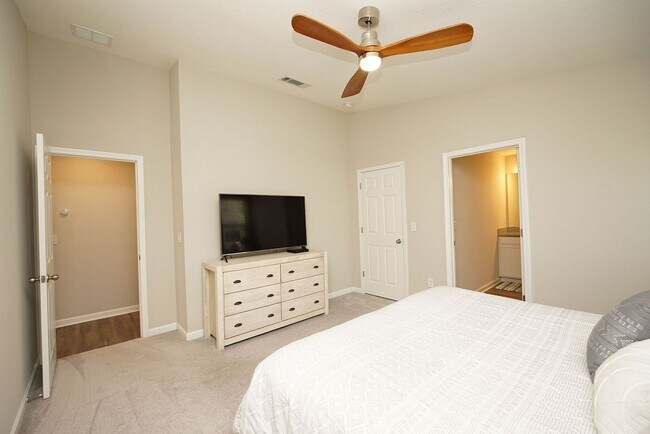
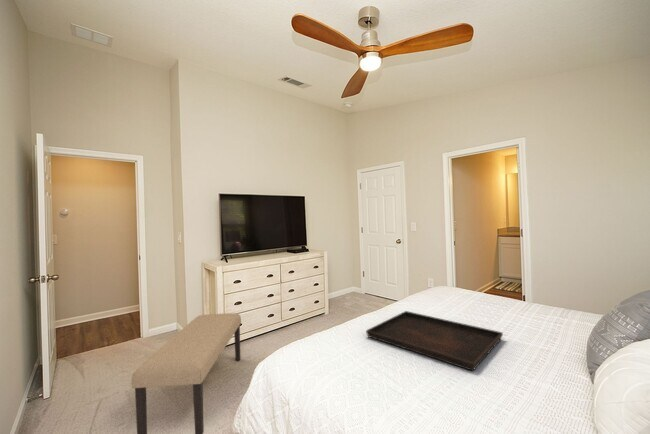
+ bench (199, 361)
+ serving tray (432, 334)
